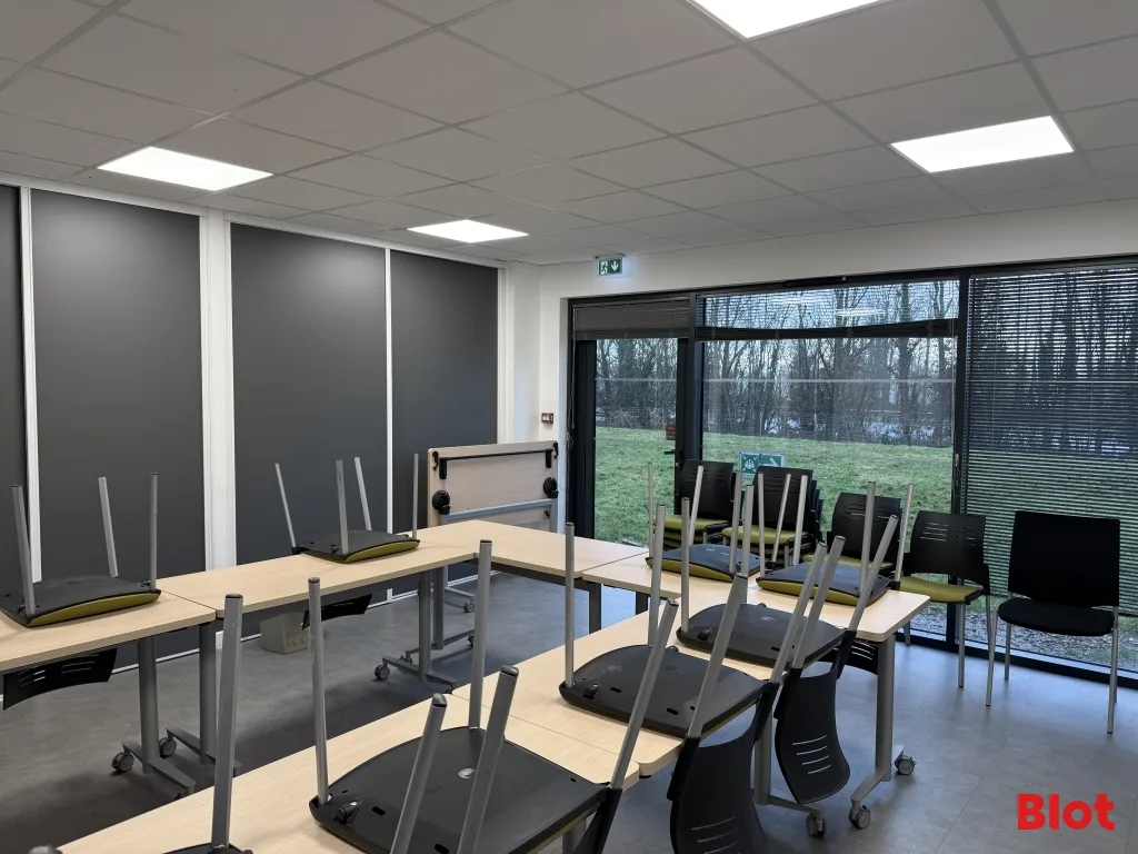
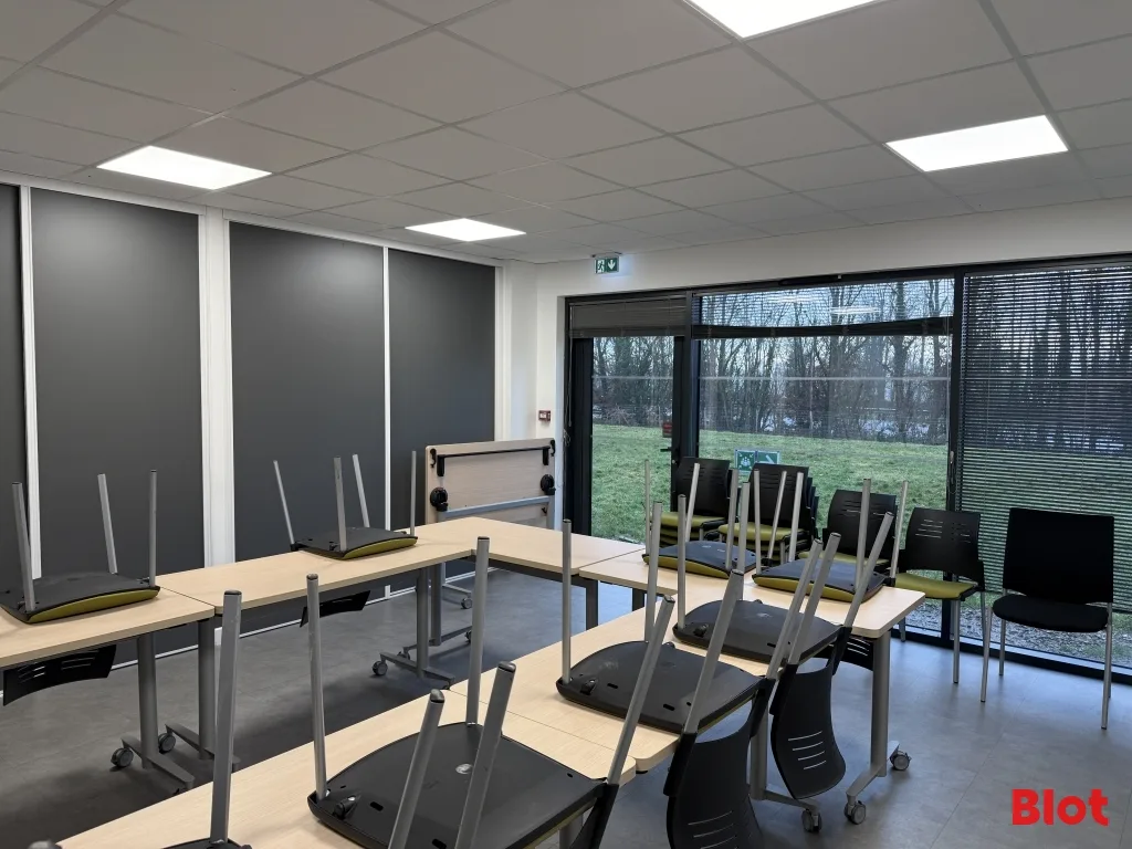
- fan (286, 614)
